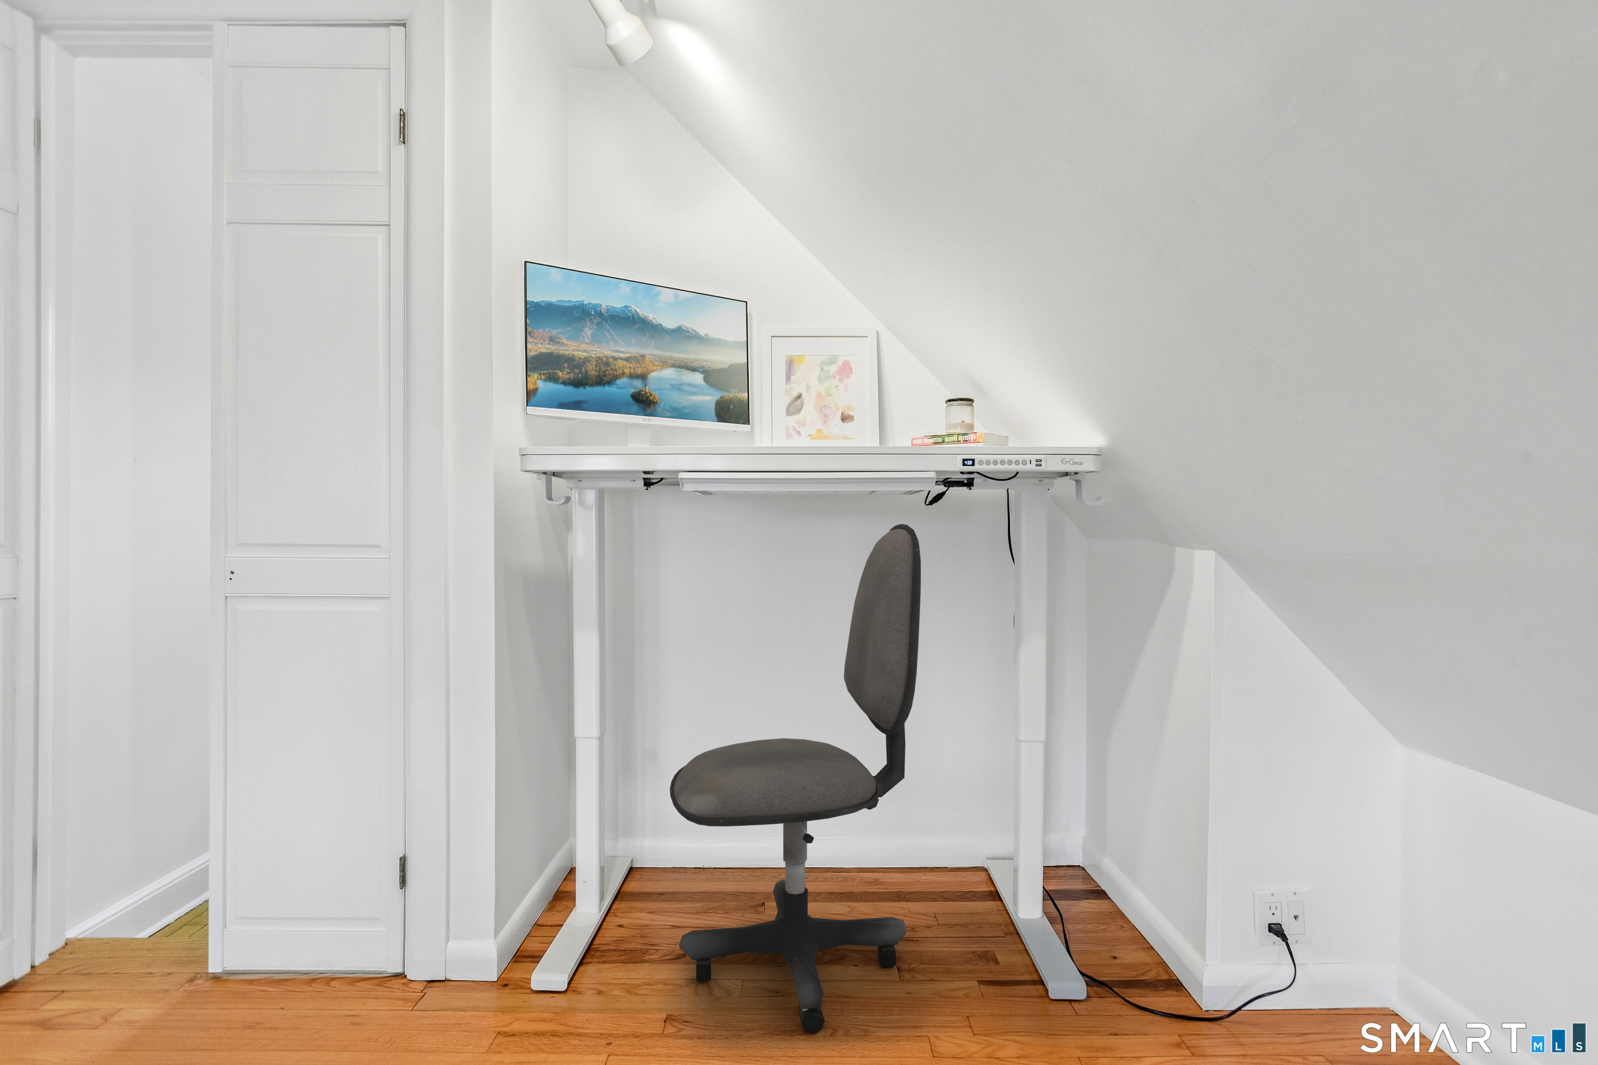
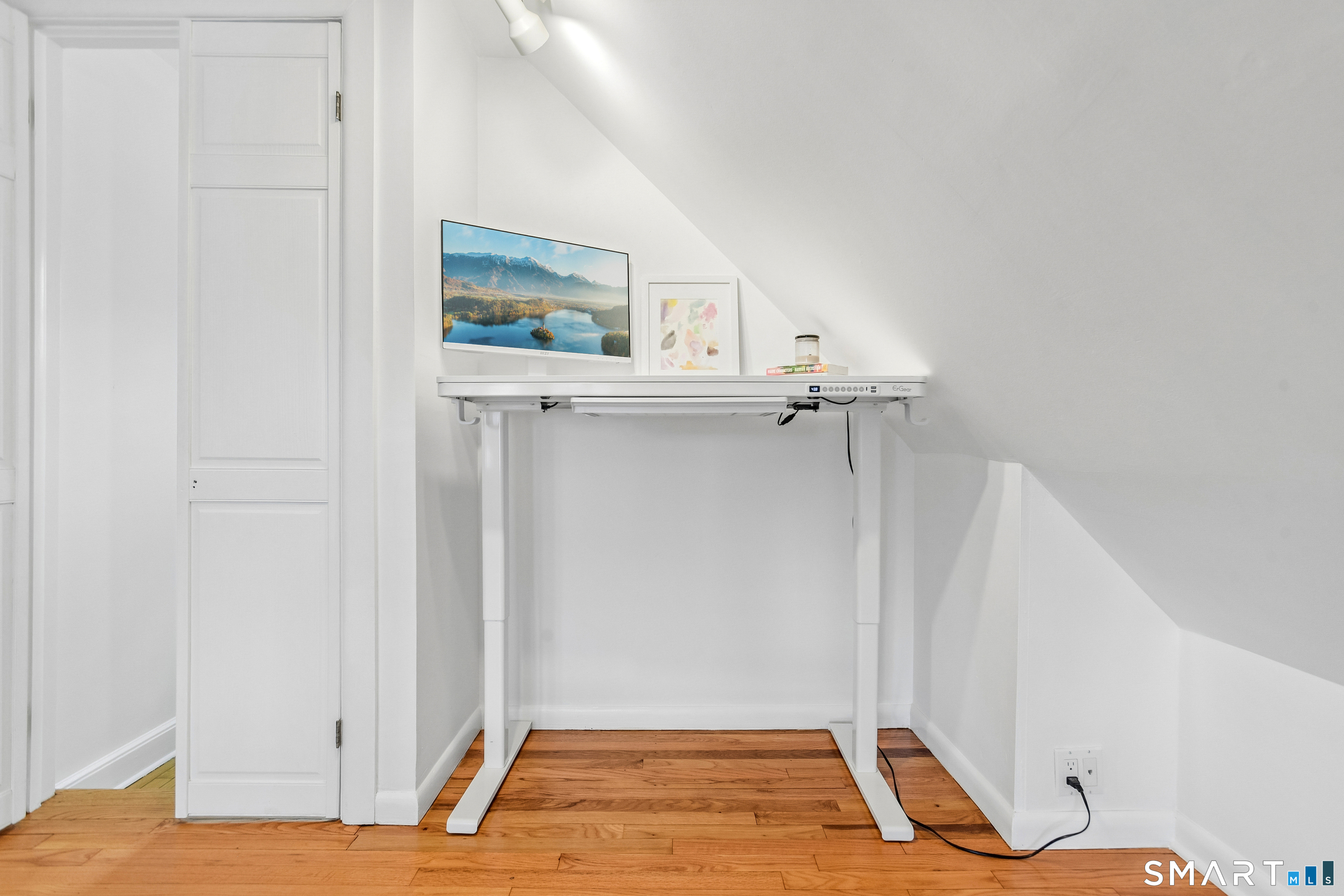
- office chair (792, 746)
